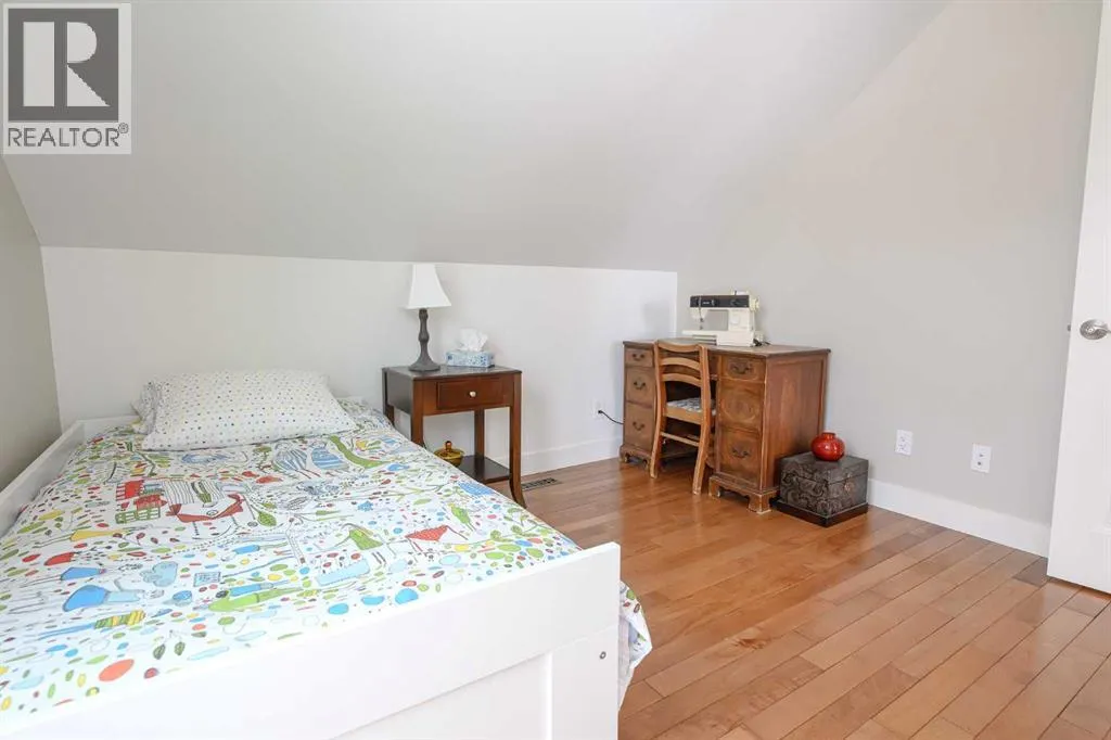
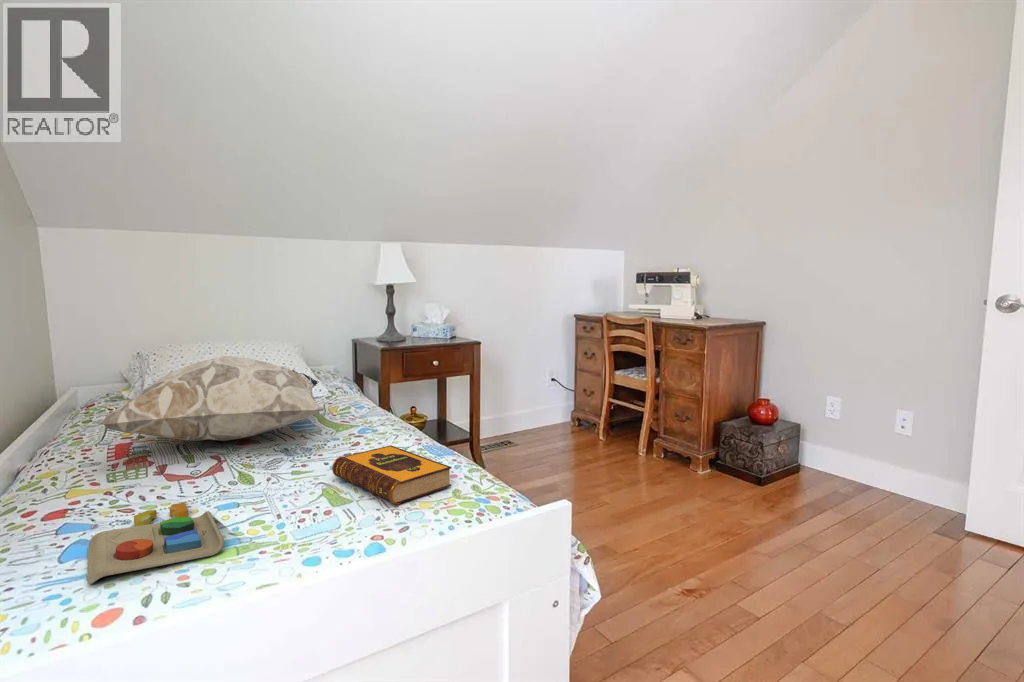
+ toys (154, 531)
+ decorative pillow (230, 397)
+ hardback book (390, 472)
